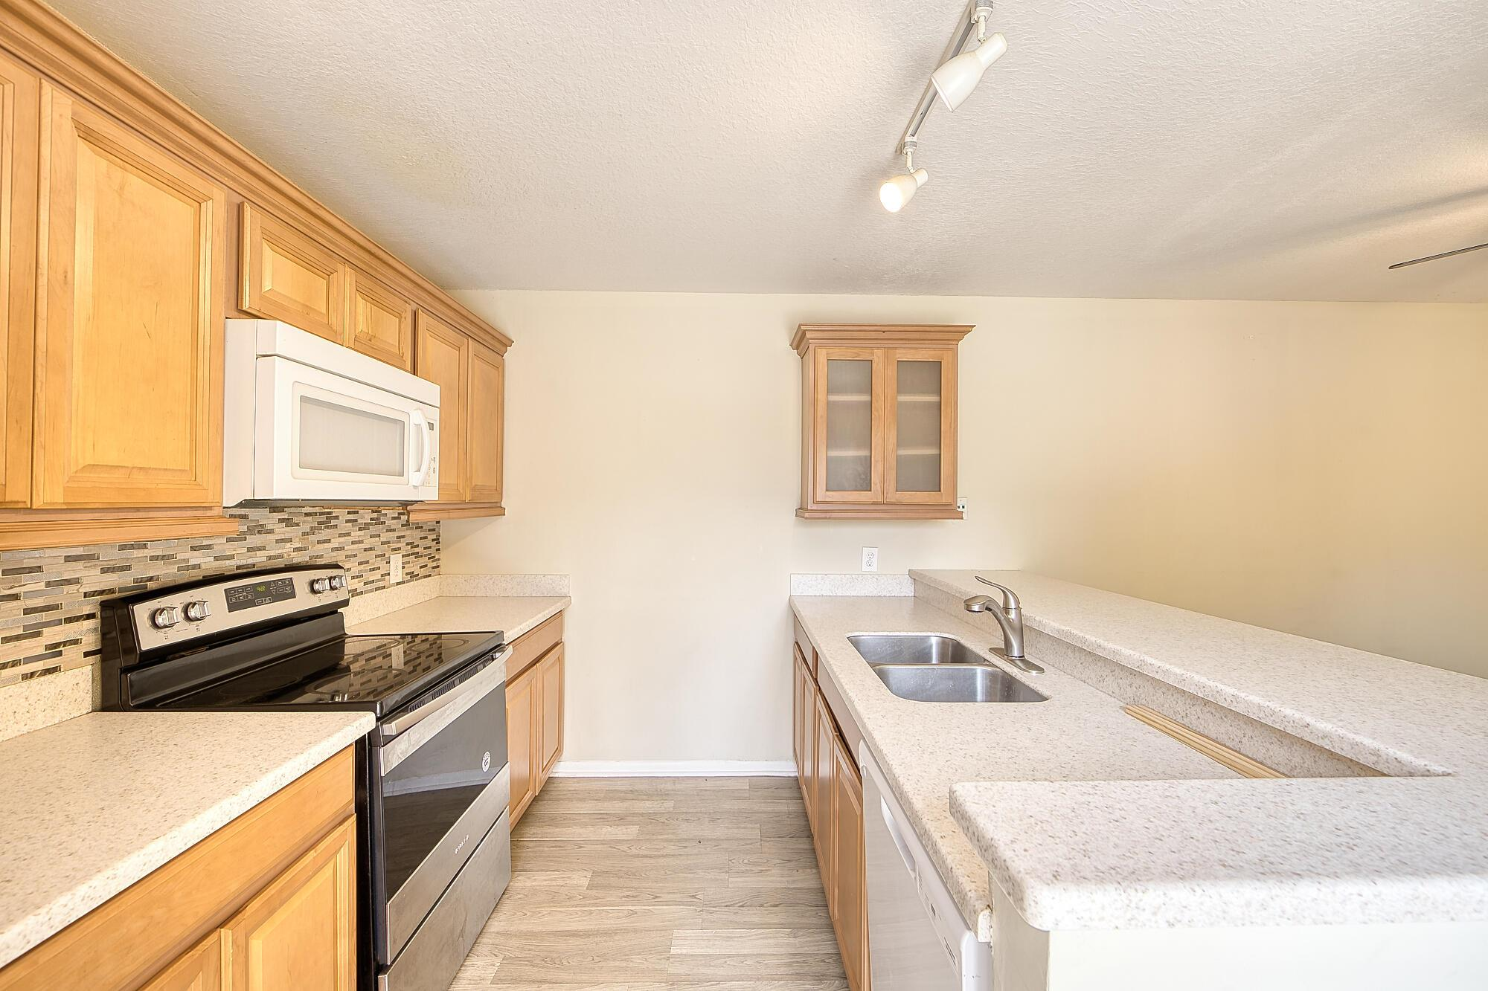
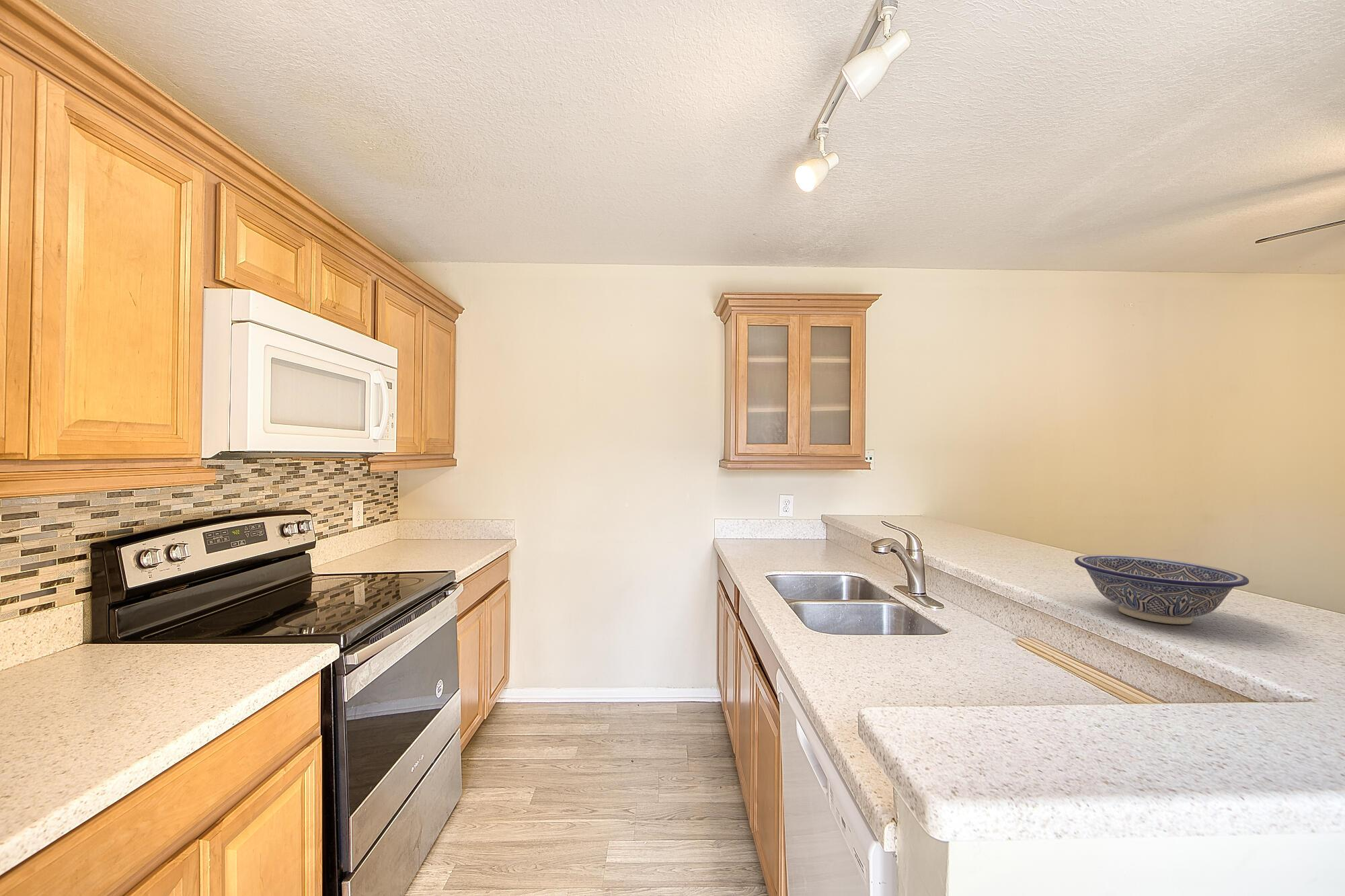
+ decorative bowl (1154, 592)
